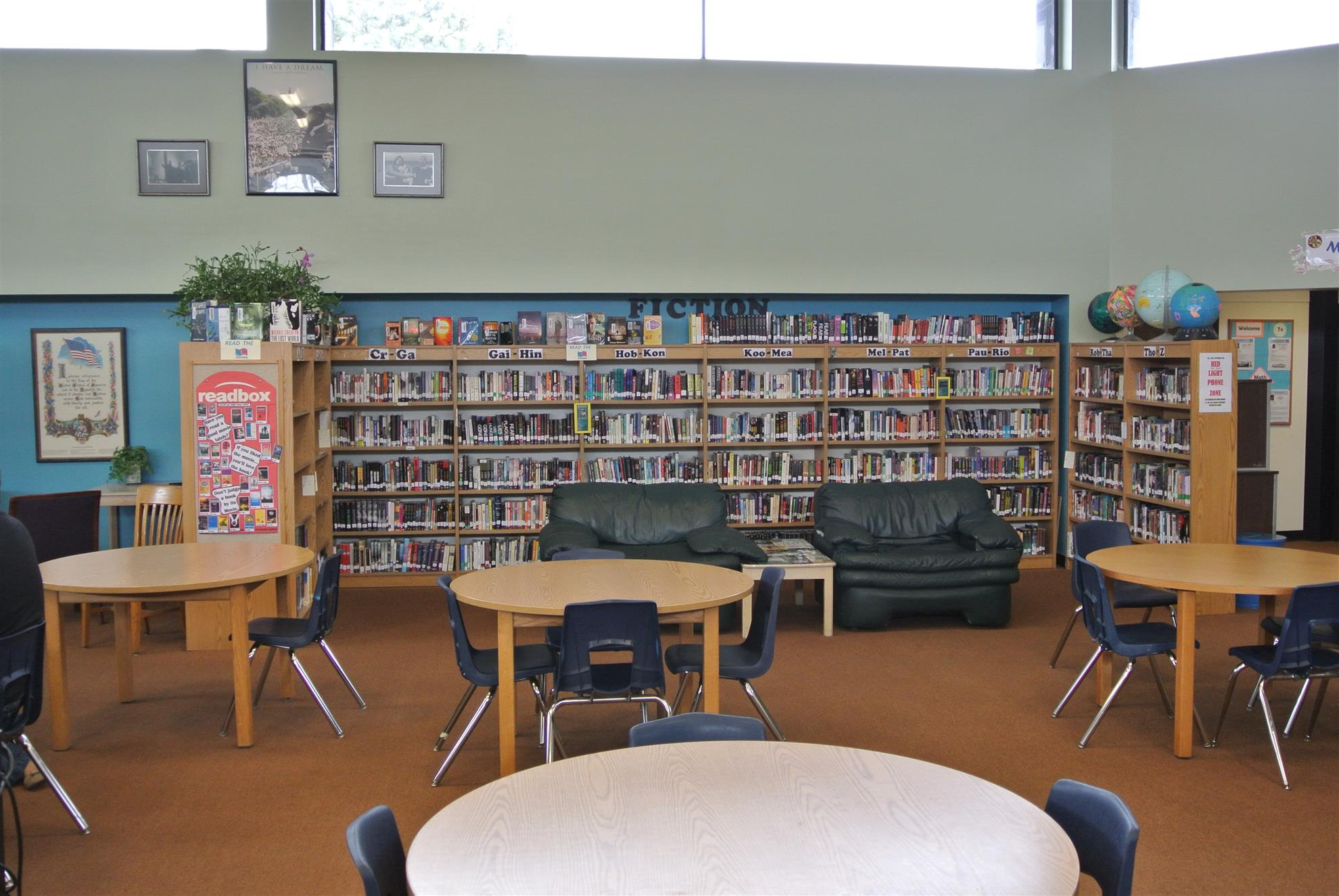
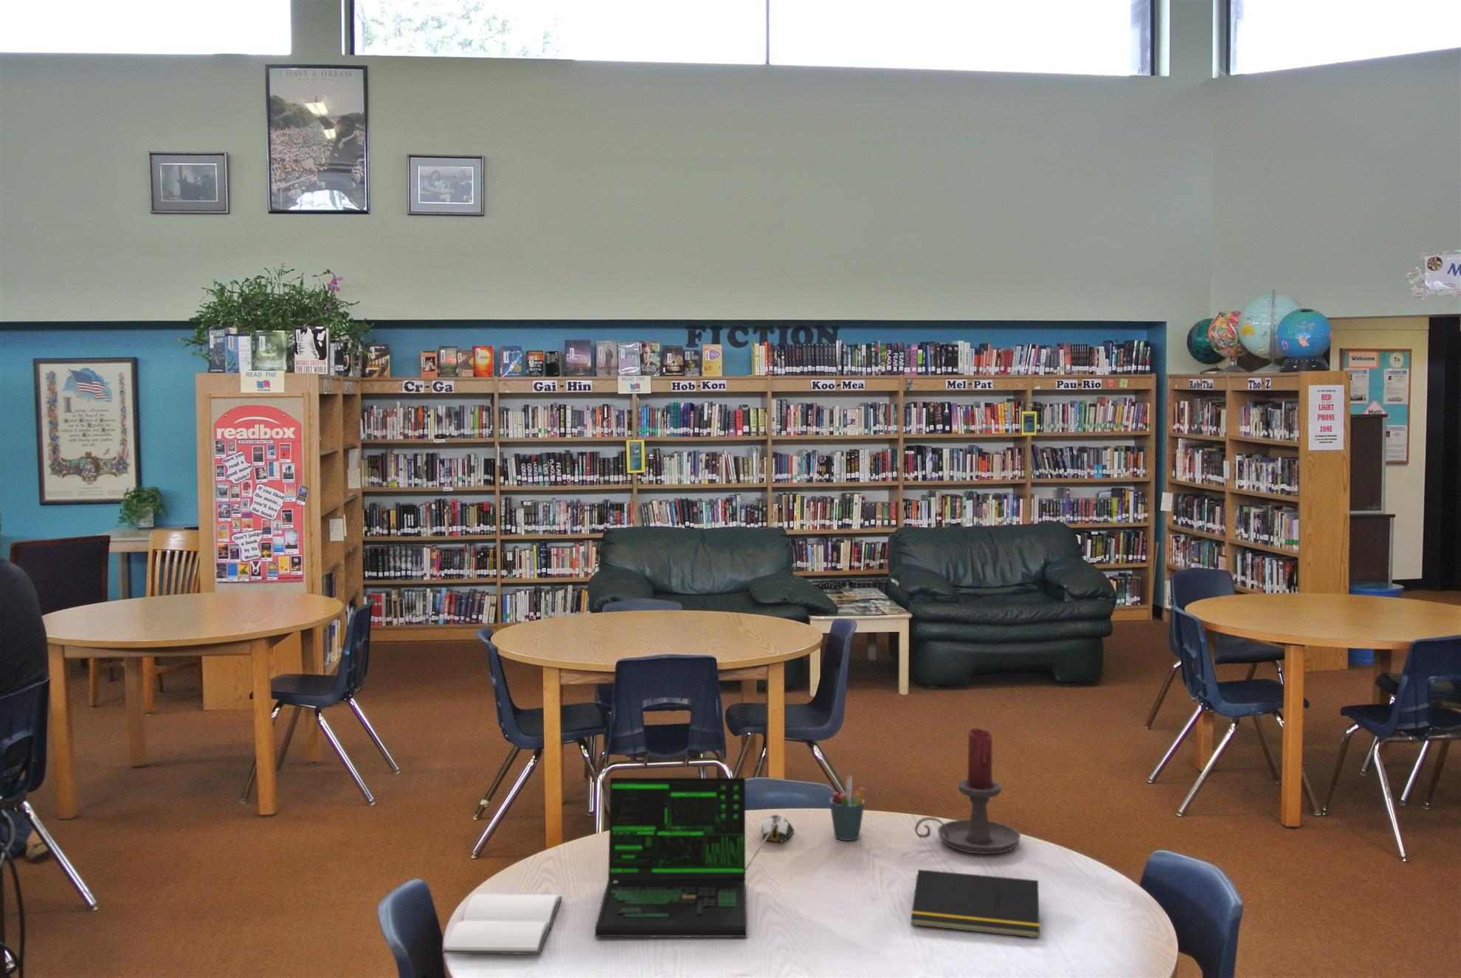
+ candle holder (968, 786)
+ laptop (693, 851)
+ book (505, 920)
+ notepad (975, 902)
+ pen holder (847, 808)
+ computer mouse (778, 828)
